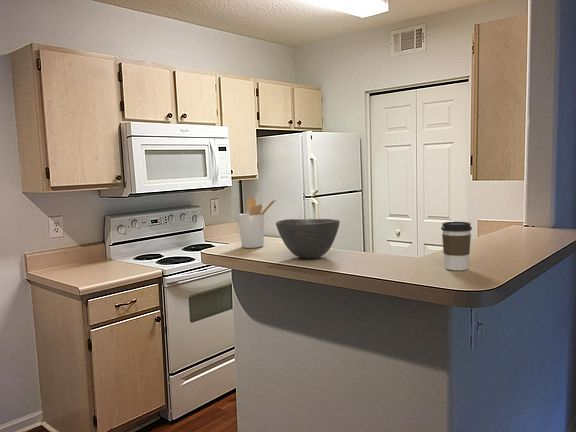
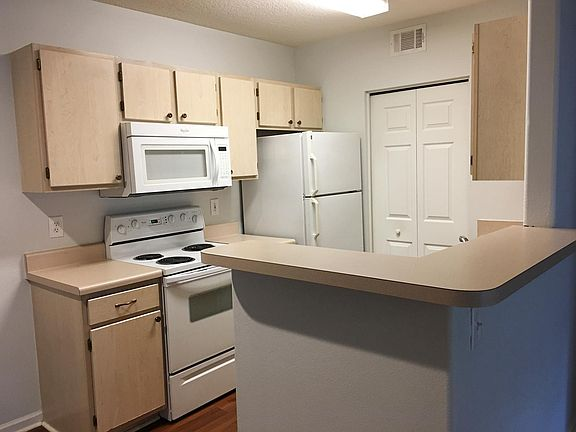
- utensil holder (258, 222)
- bowl (307, 238)
- coffee cup (456, 245)
